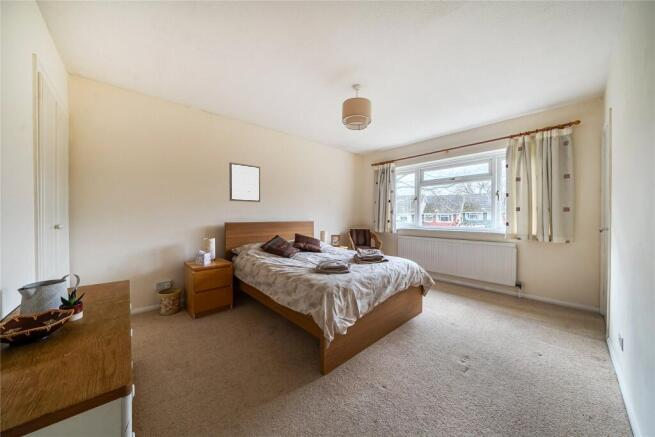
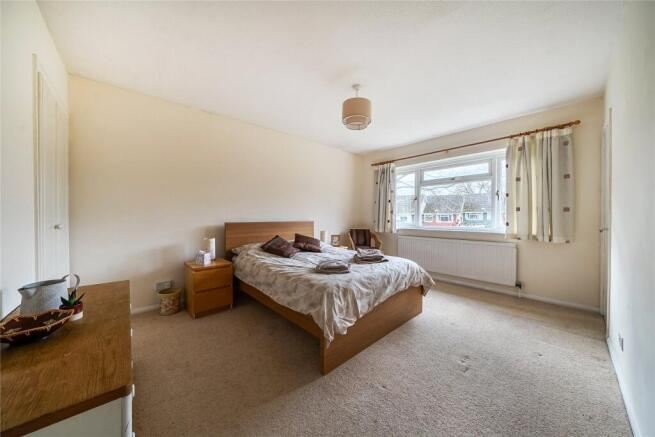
- wall art (245, 183)
